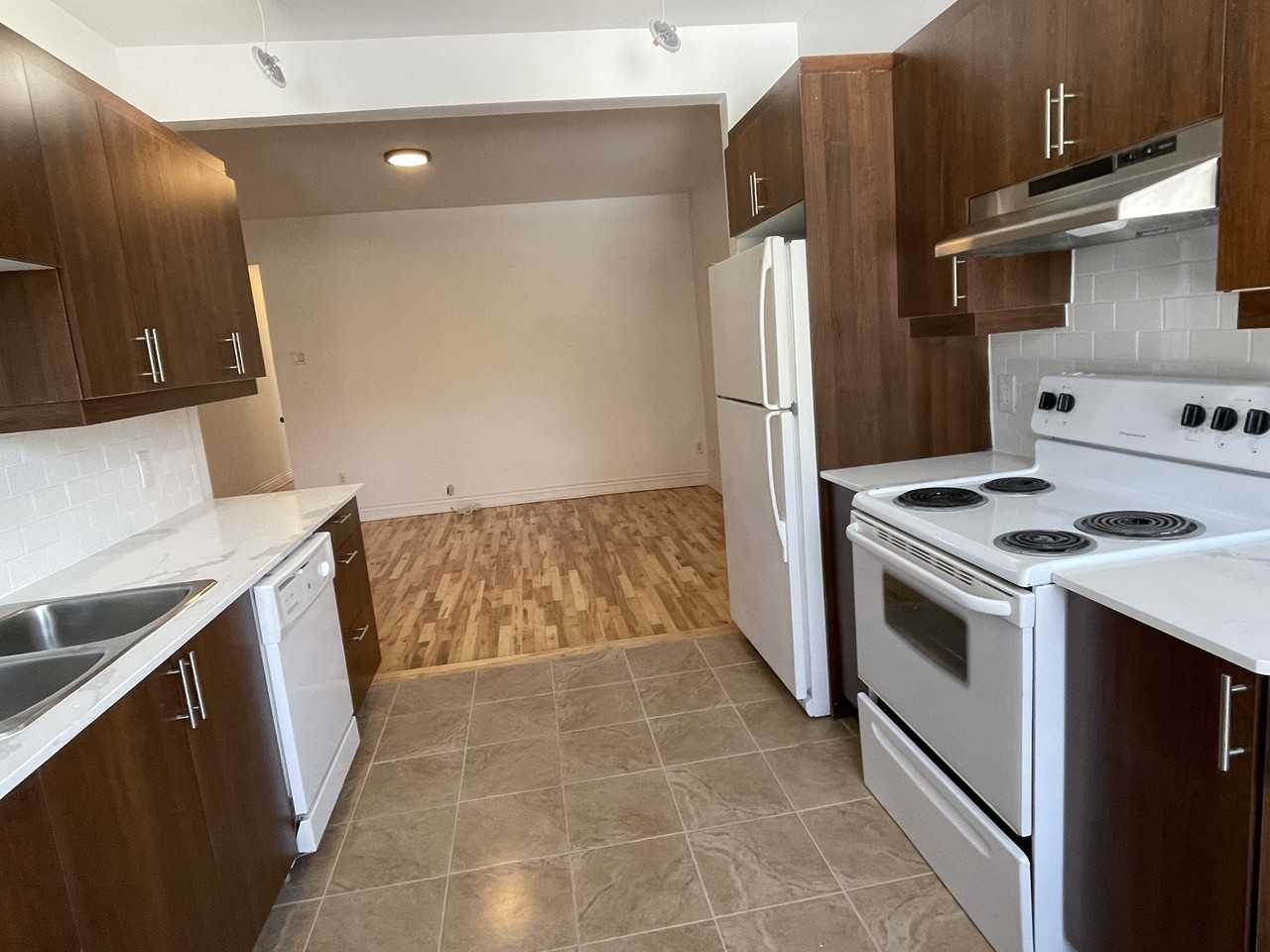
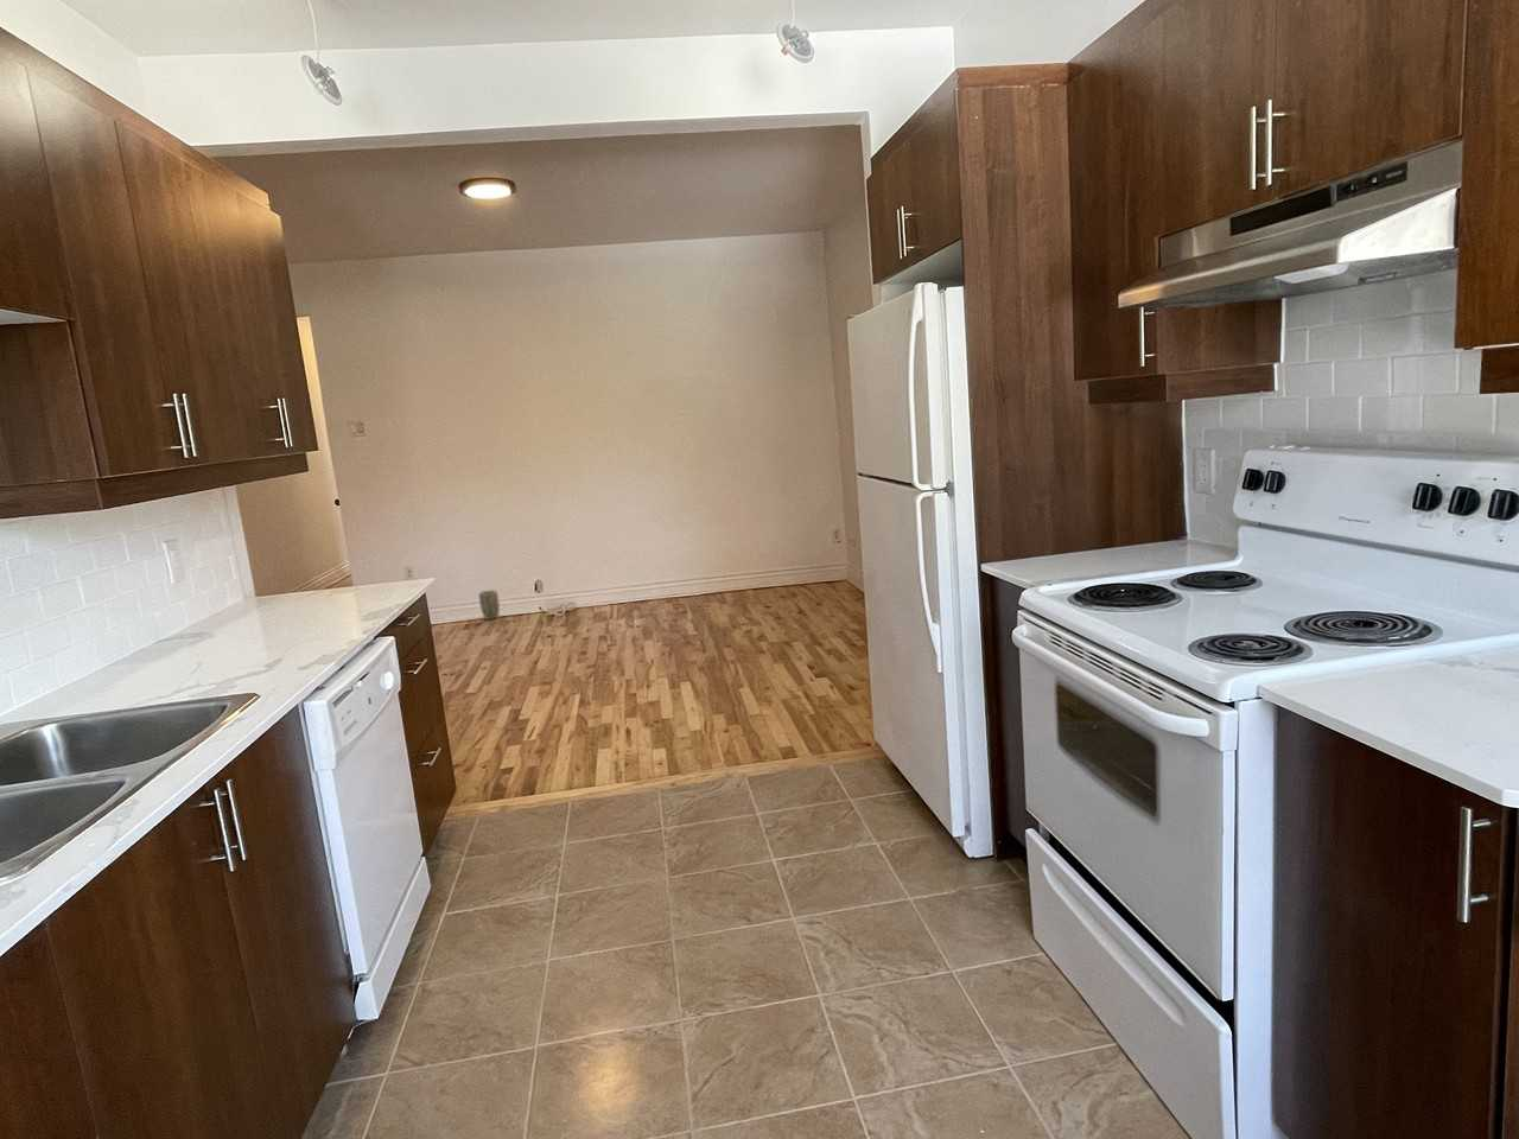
+ plant pot (489, 605)
